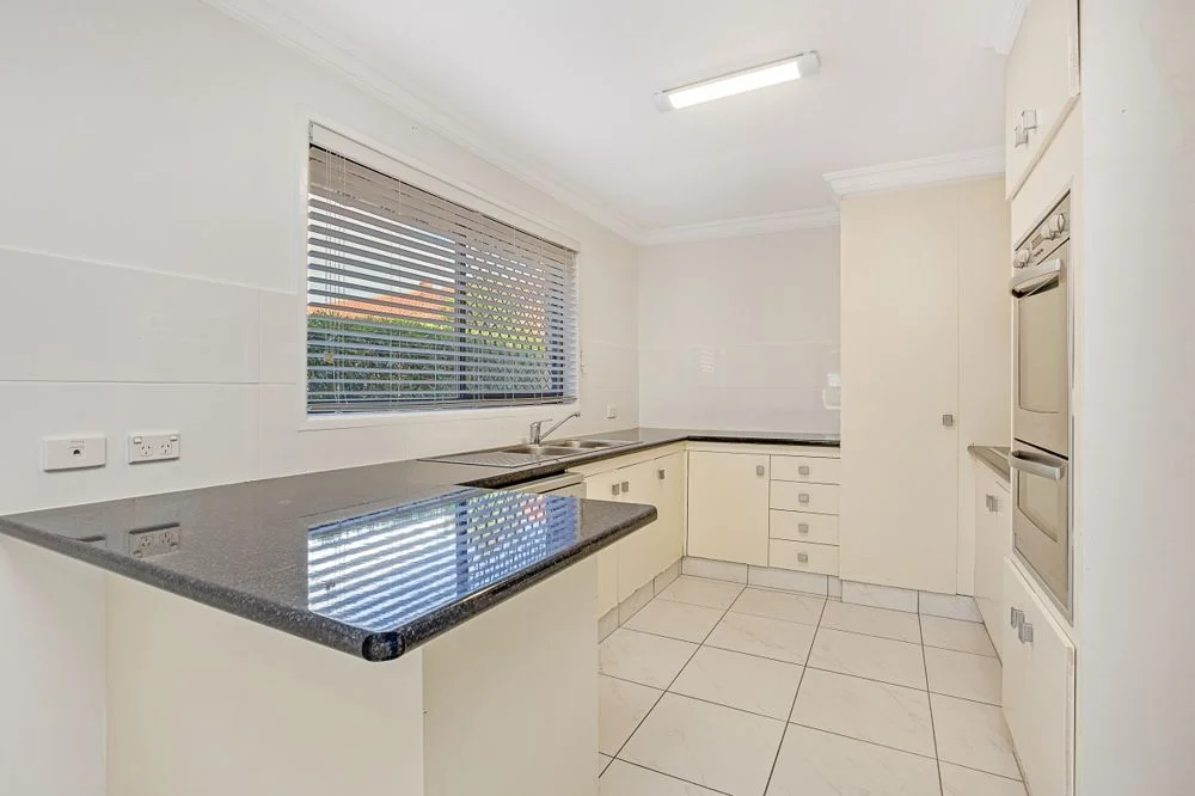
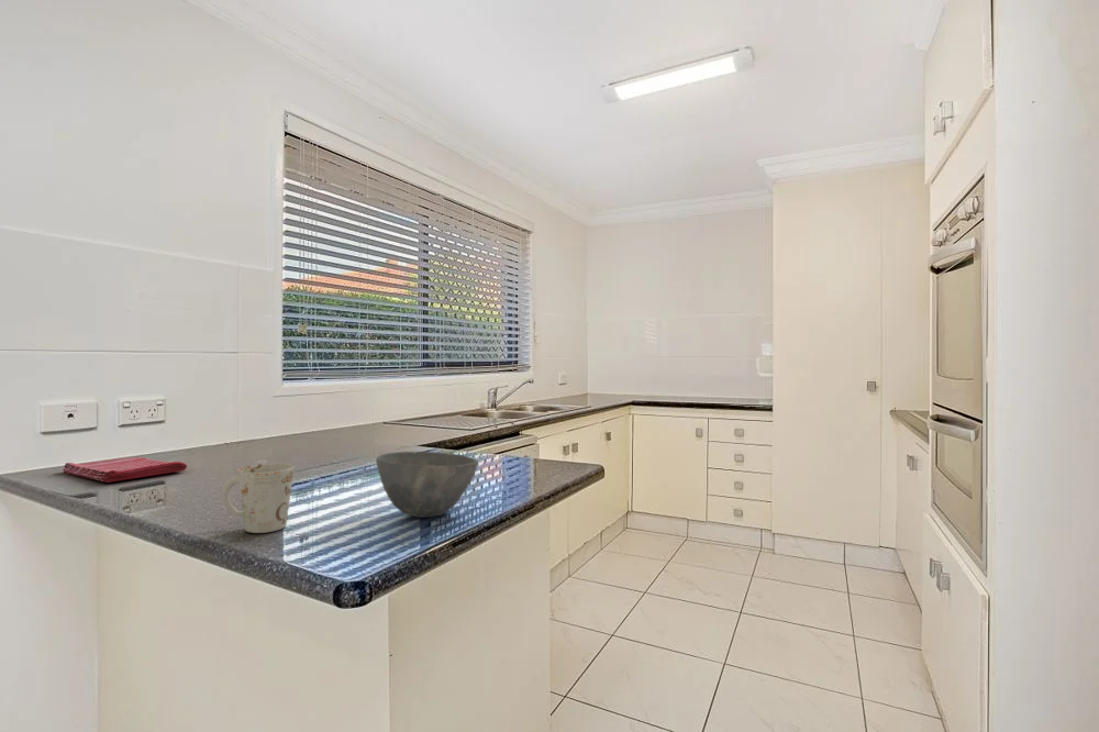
+ dish towel (125, 466)
+ bowl (428, 484)
+ mug (254, 497)
